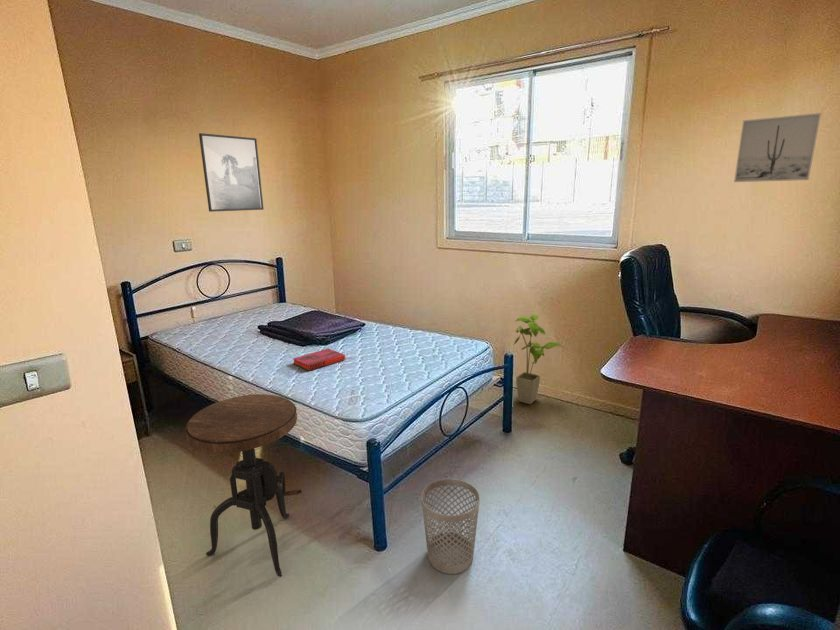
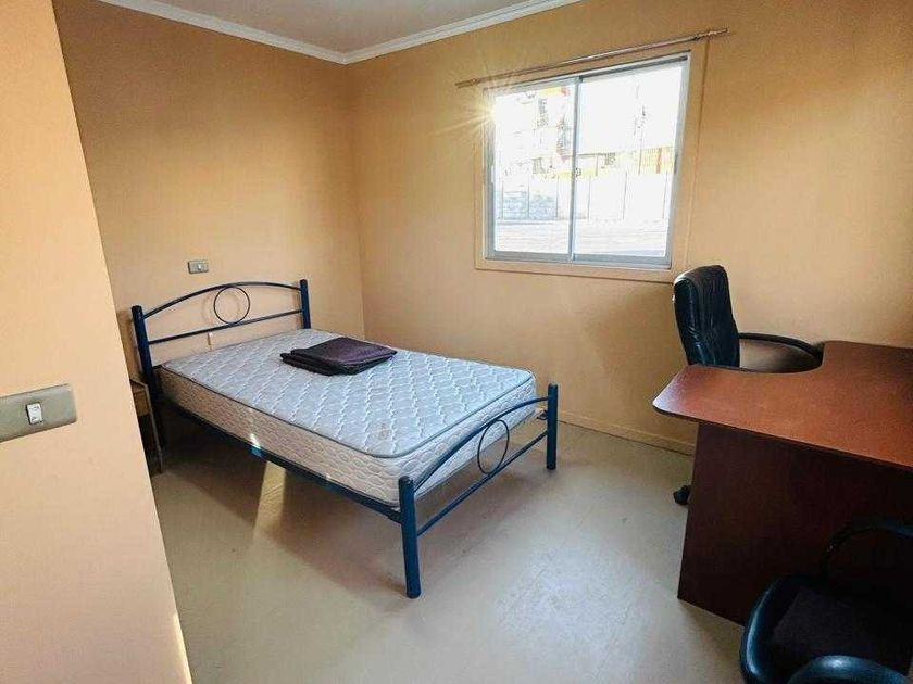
- wastebasket (450, 526)
- side table (250, 484)
- house plant (534, 360)
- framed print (233, 174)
- wall art (775, 149)
- hardback book (319, 359)
